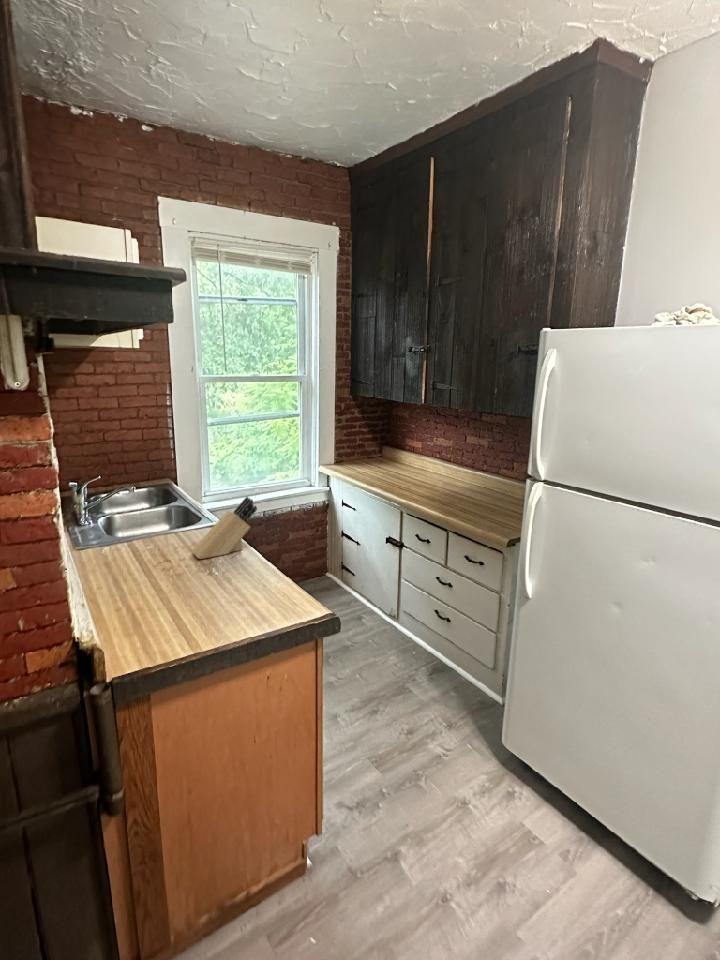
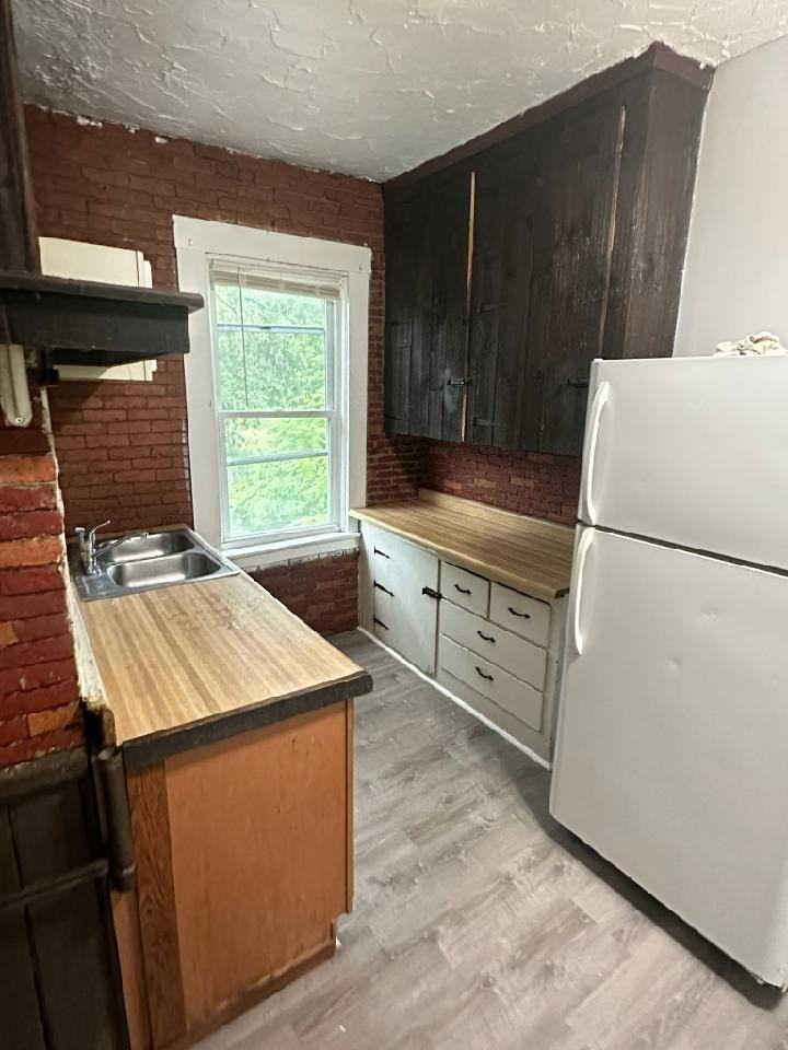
- knife block (225, 525)
